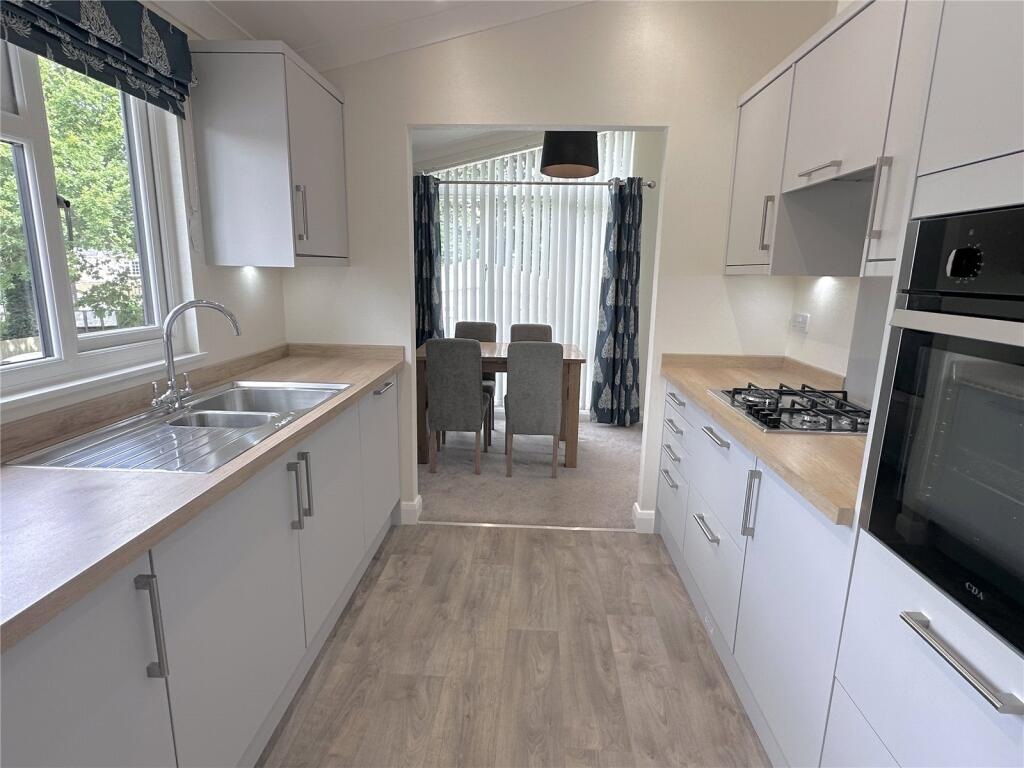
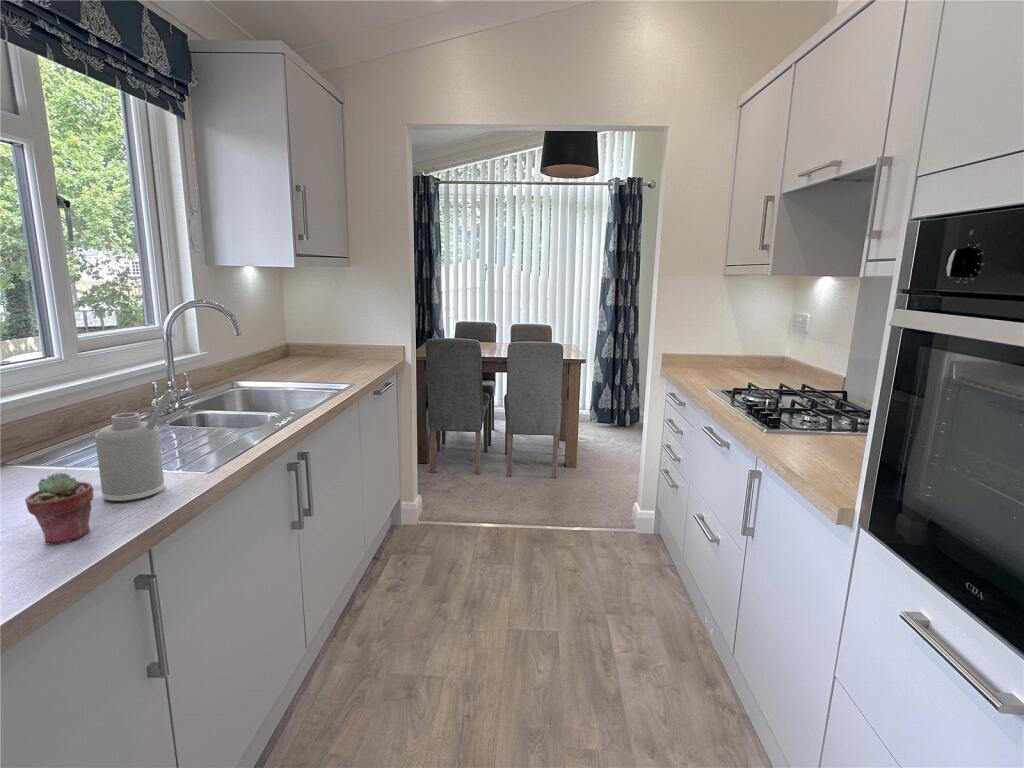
+ potted succulent (61, 504)
+ soap dispenser (139, 442)
